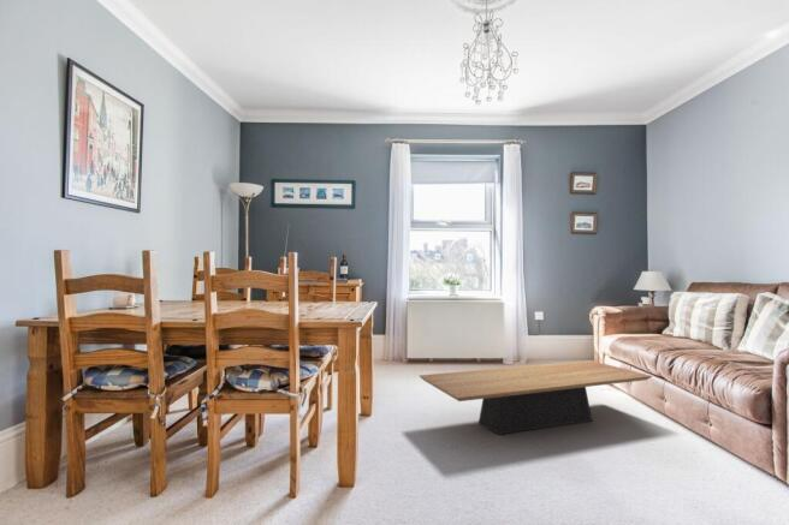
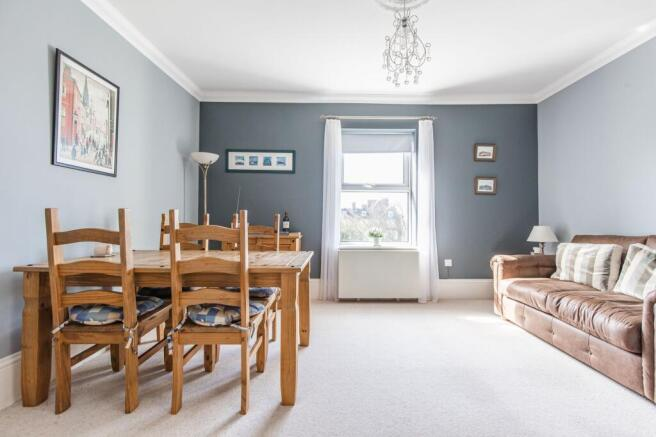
- coffee table (535, 398)
